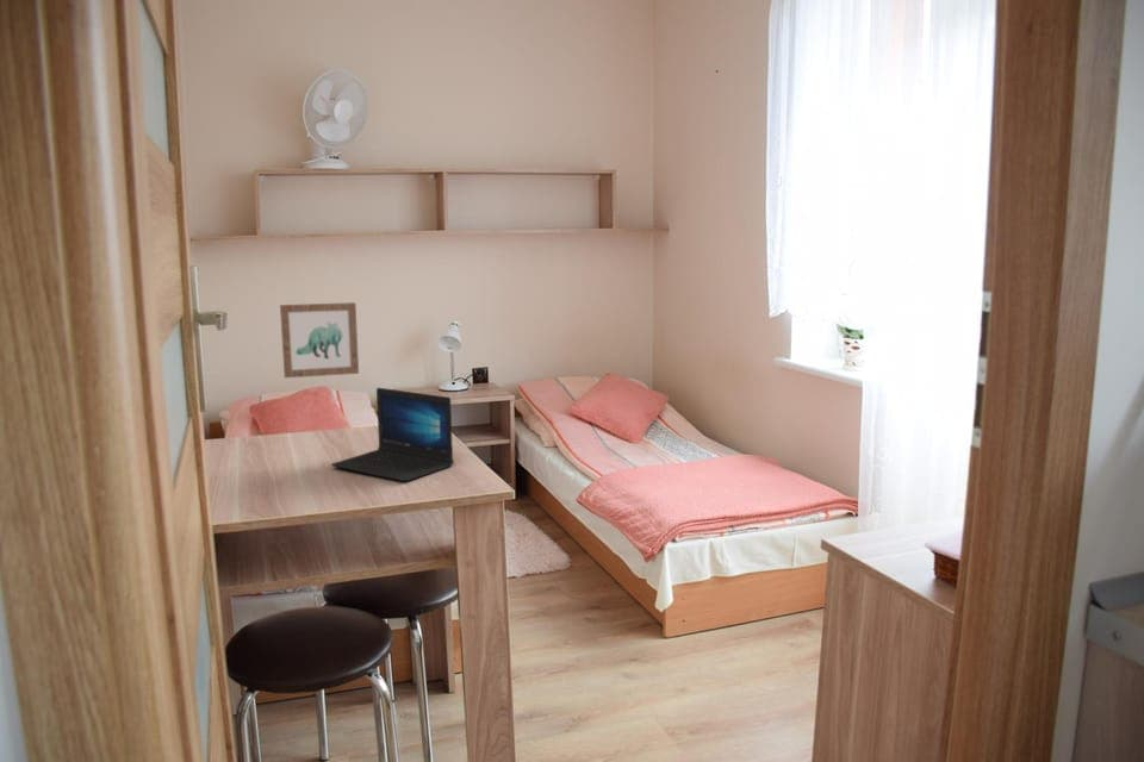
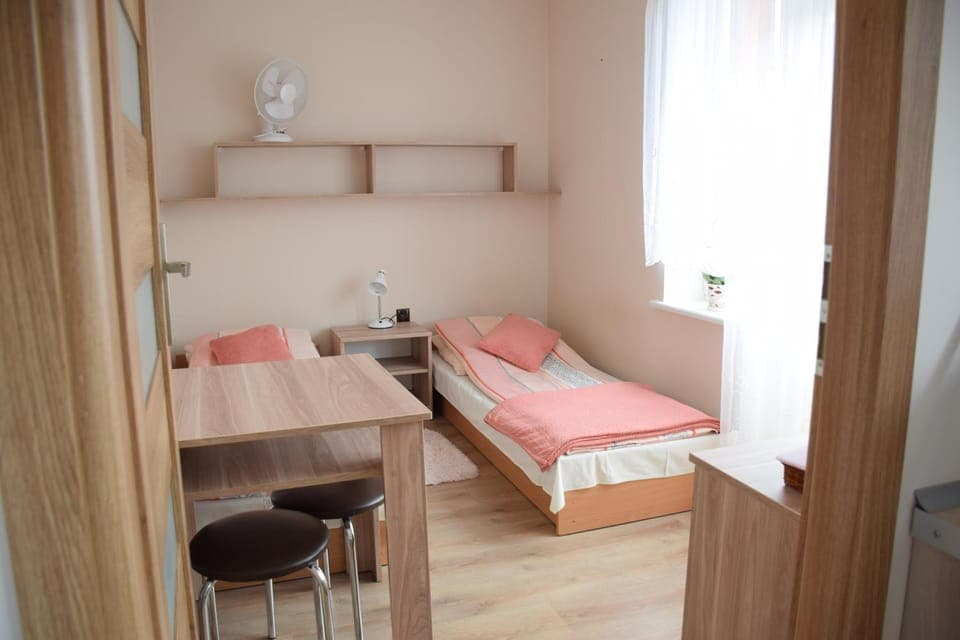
- wall art (319, 339)
- laptop (391, 432)
